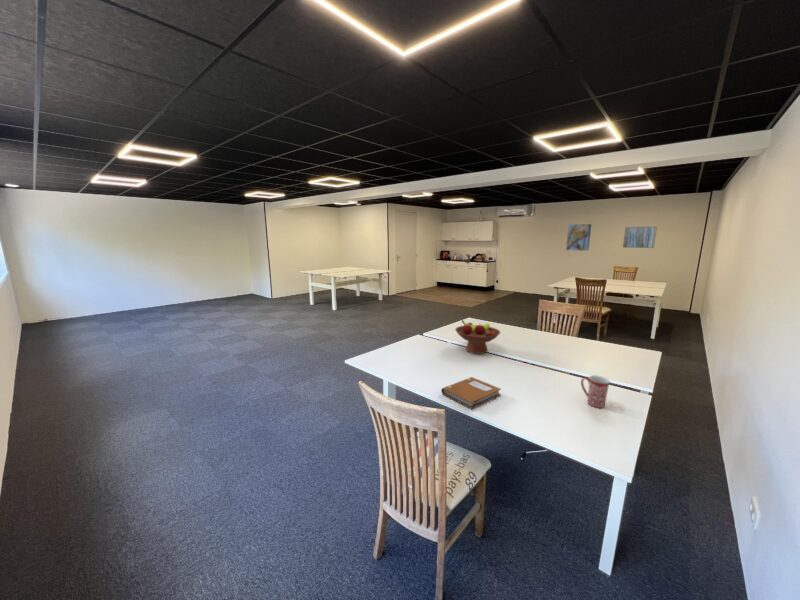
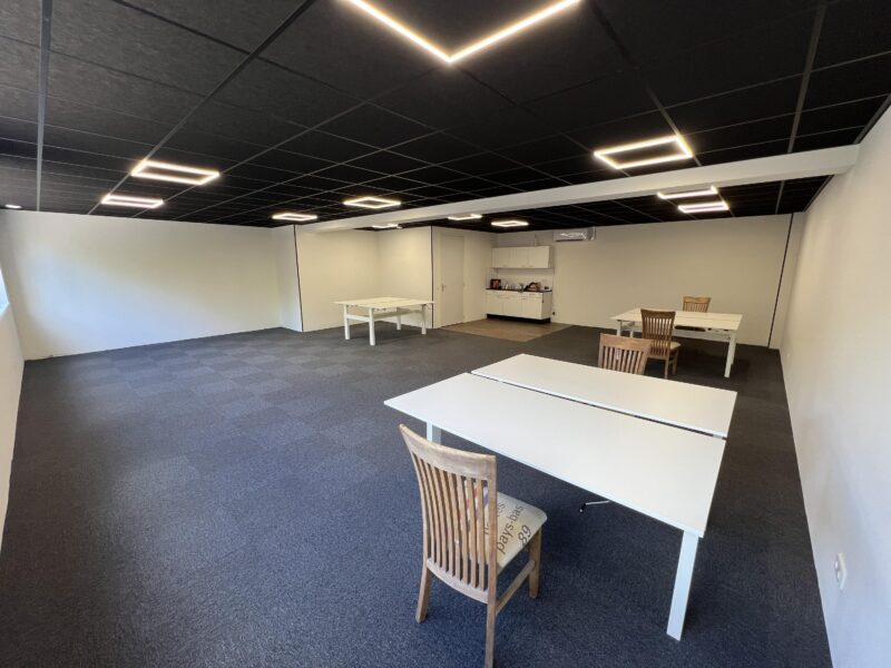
- notebook (471, 390)
- mug (594, 390)
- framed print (578, 237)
- fruit bowl (477, 336)
- wall art (639, 237)
